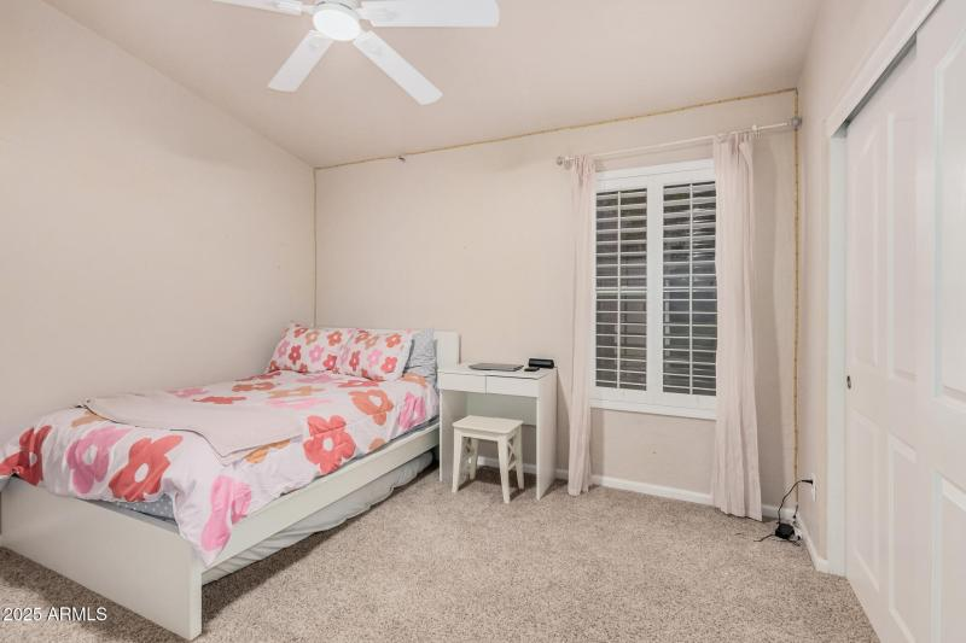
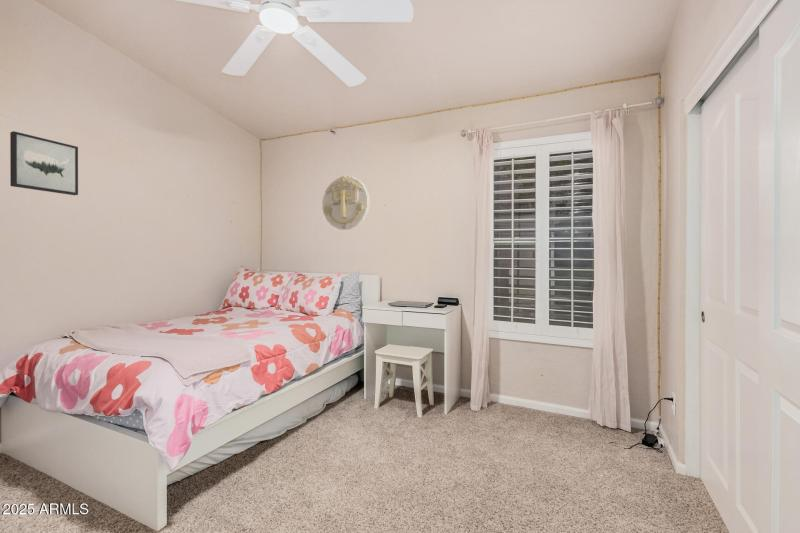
+ wall decoration (344, 202)
+ wall art (46, 165)
